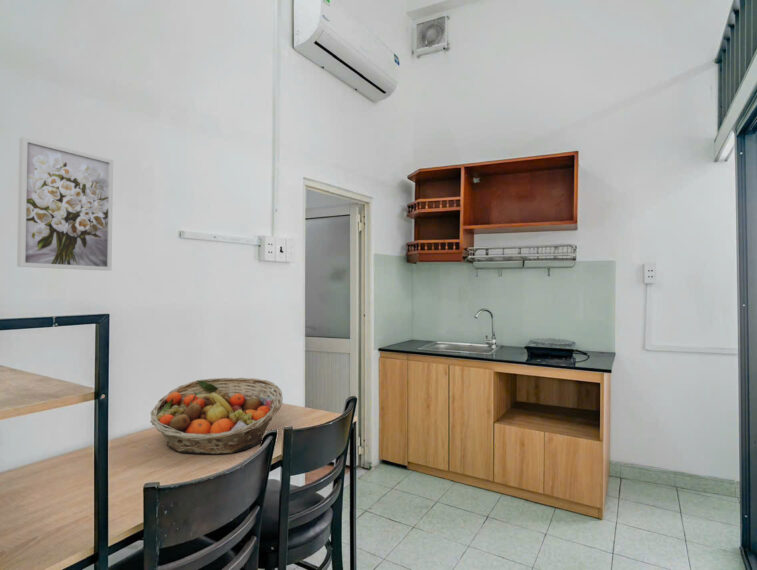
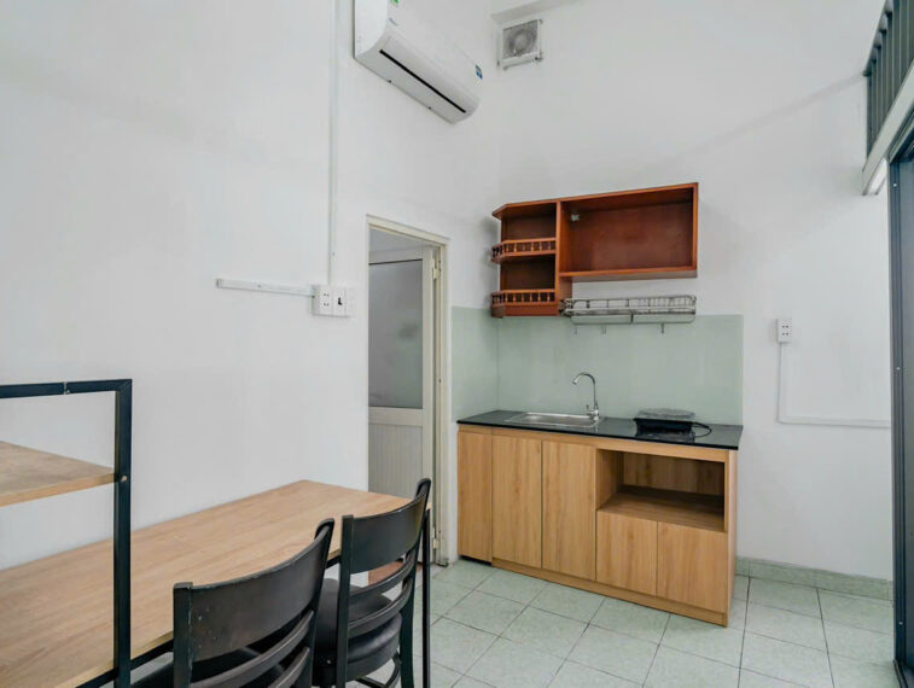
- fruit basket (218, 413)
- wall art (68, 209)
